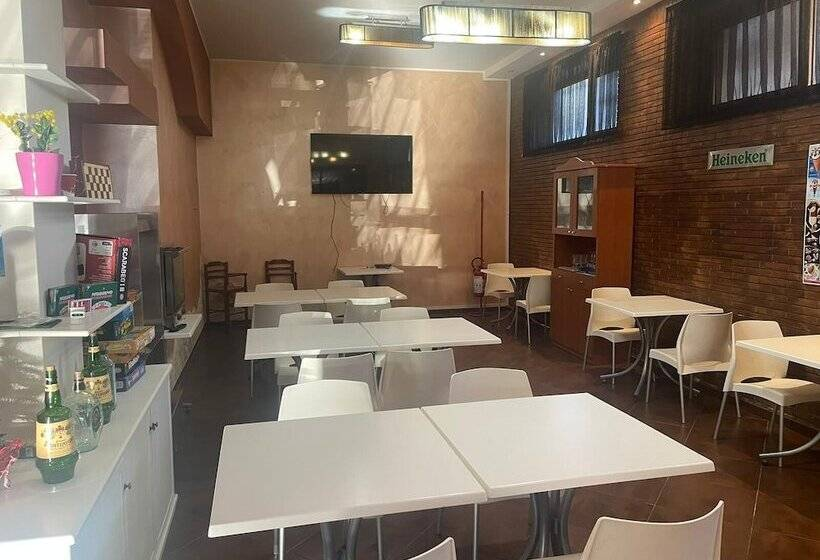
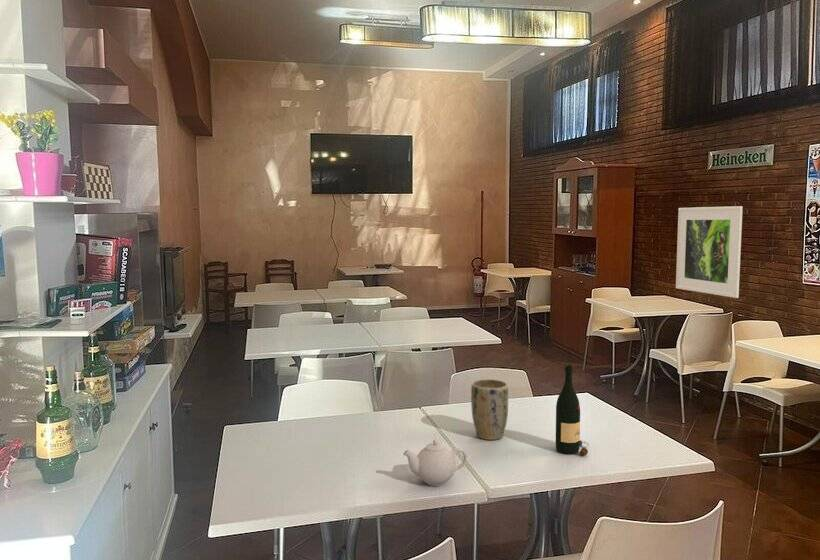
+ wine bottle (573, 408)
+ plant pot (489, 409)
+ teapot (435, 460)
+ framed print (706, 250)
